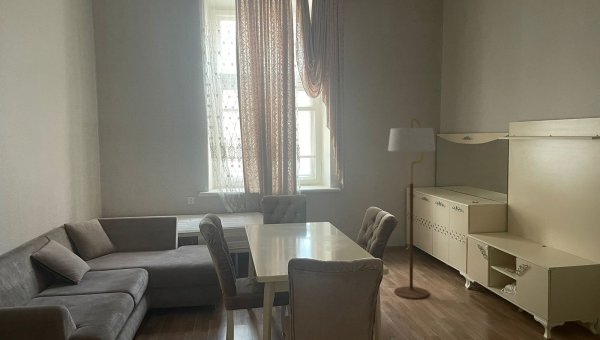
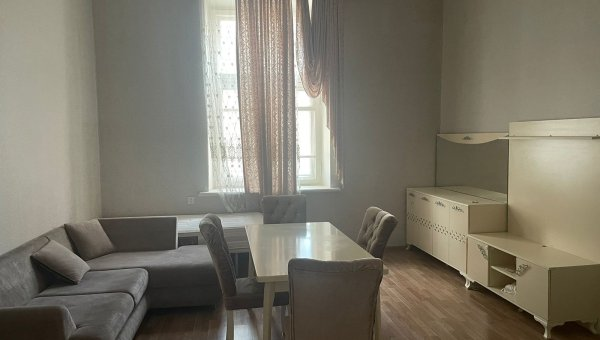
- floor lamp (412, 206)
